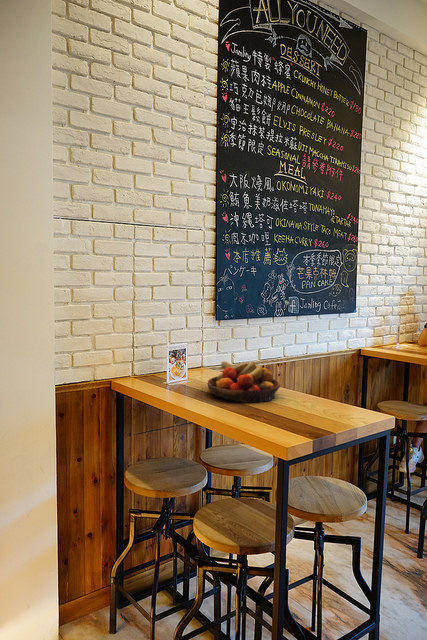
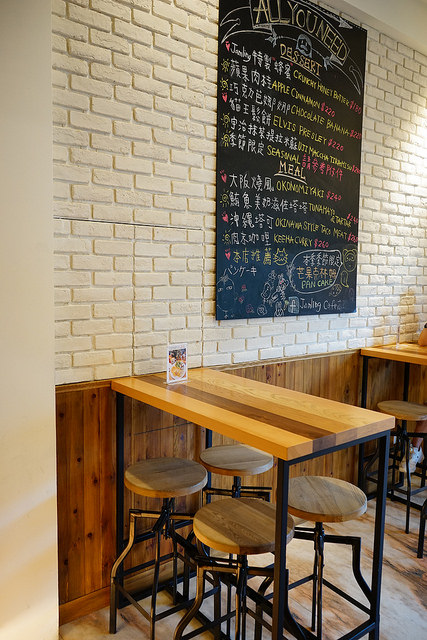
- fruit bowl (242, 379)
